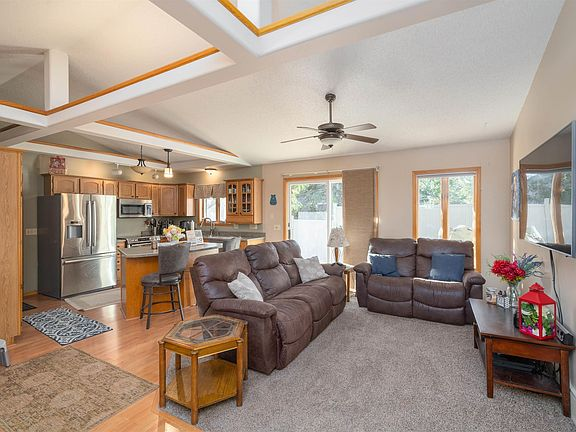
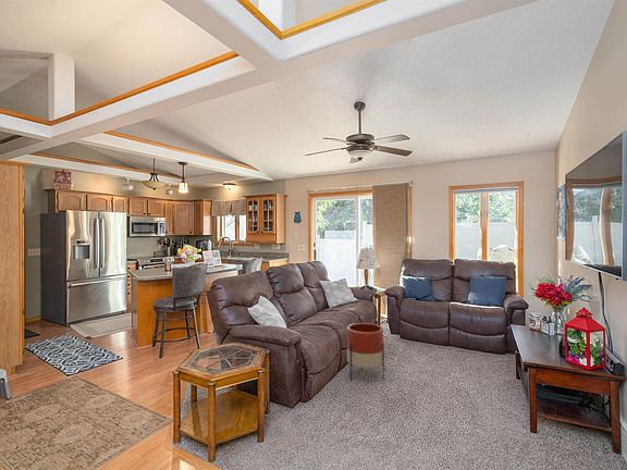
+ planter (365, 351)
